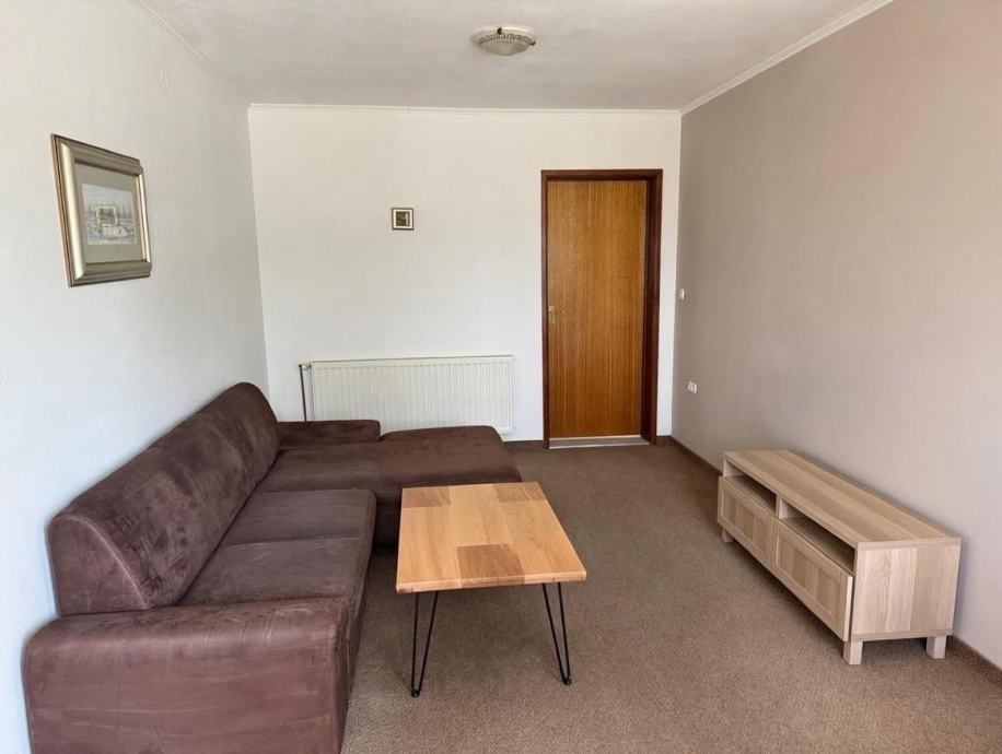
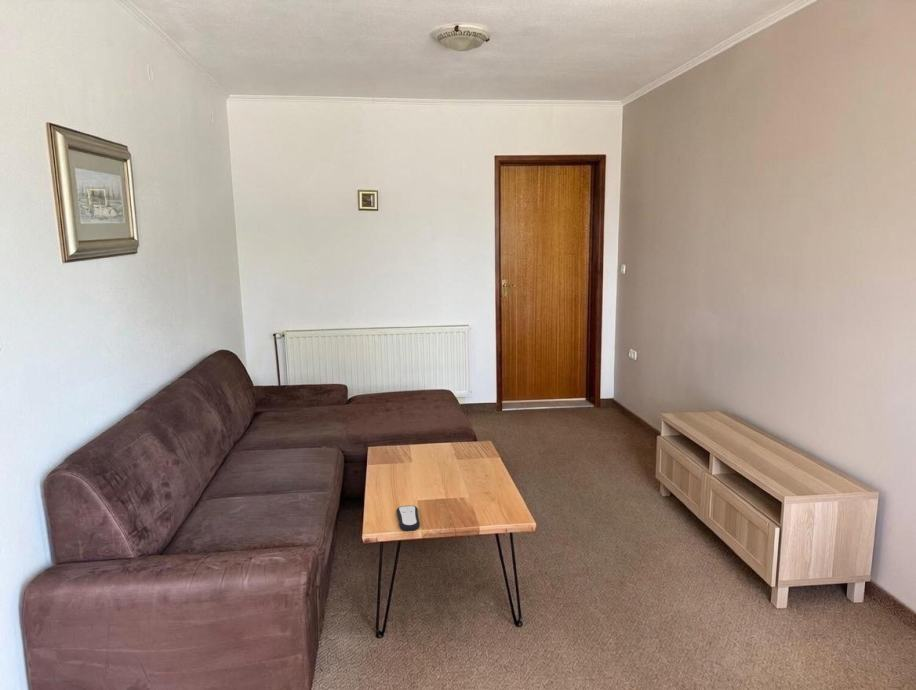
+ remote control (408, 517)
